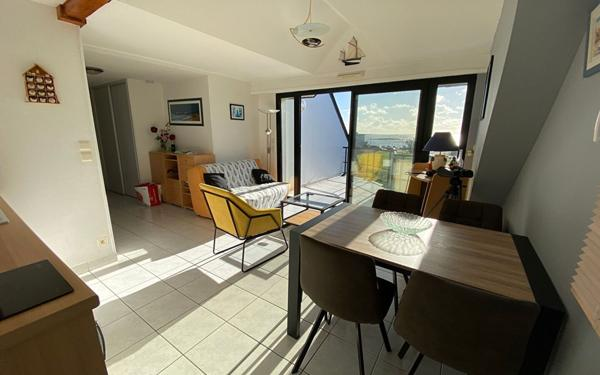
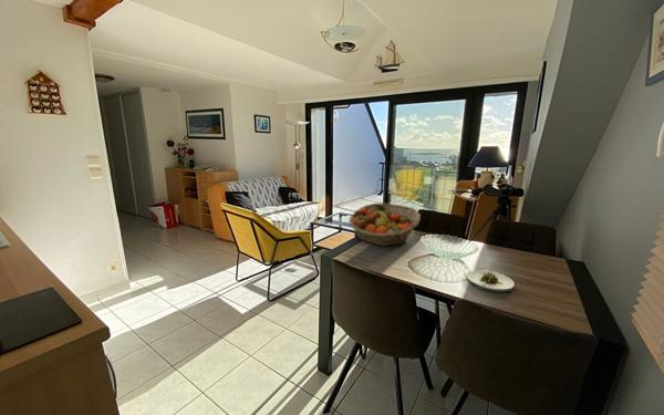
+ fruit basket (383, 222)
+ salad plate (490, 277)
